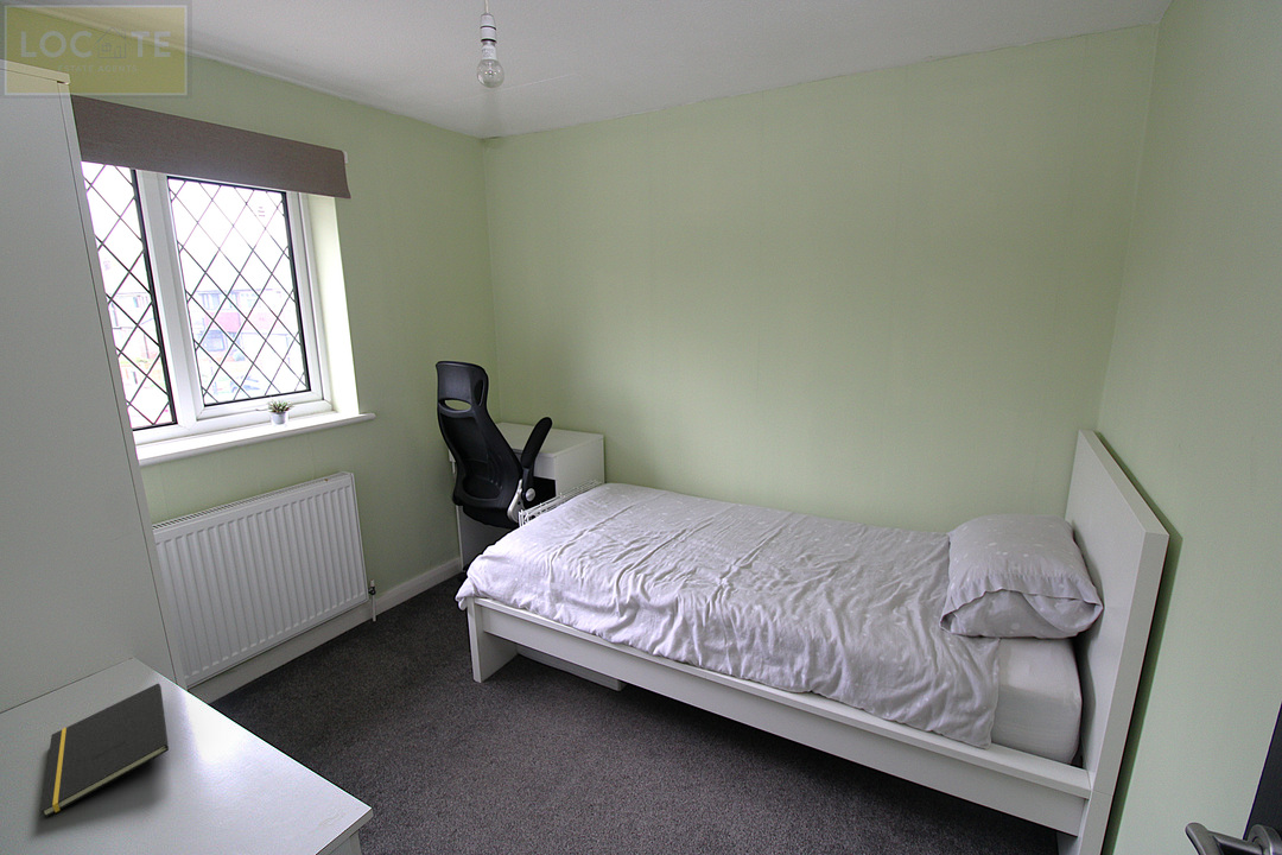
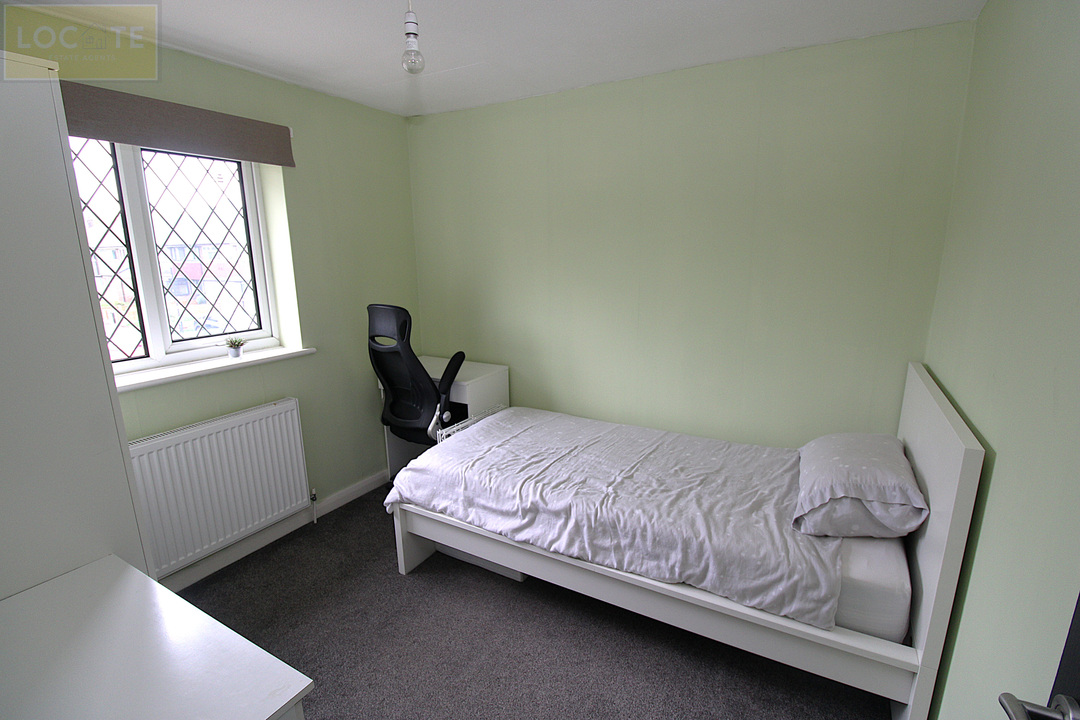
- notepad (108, 742)
